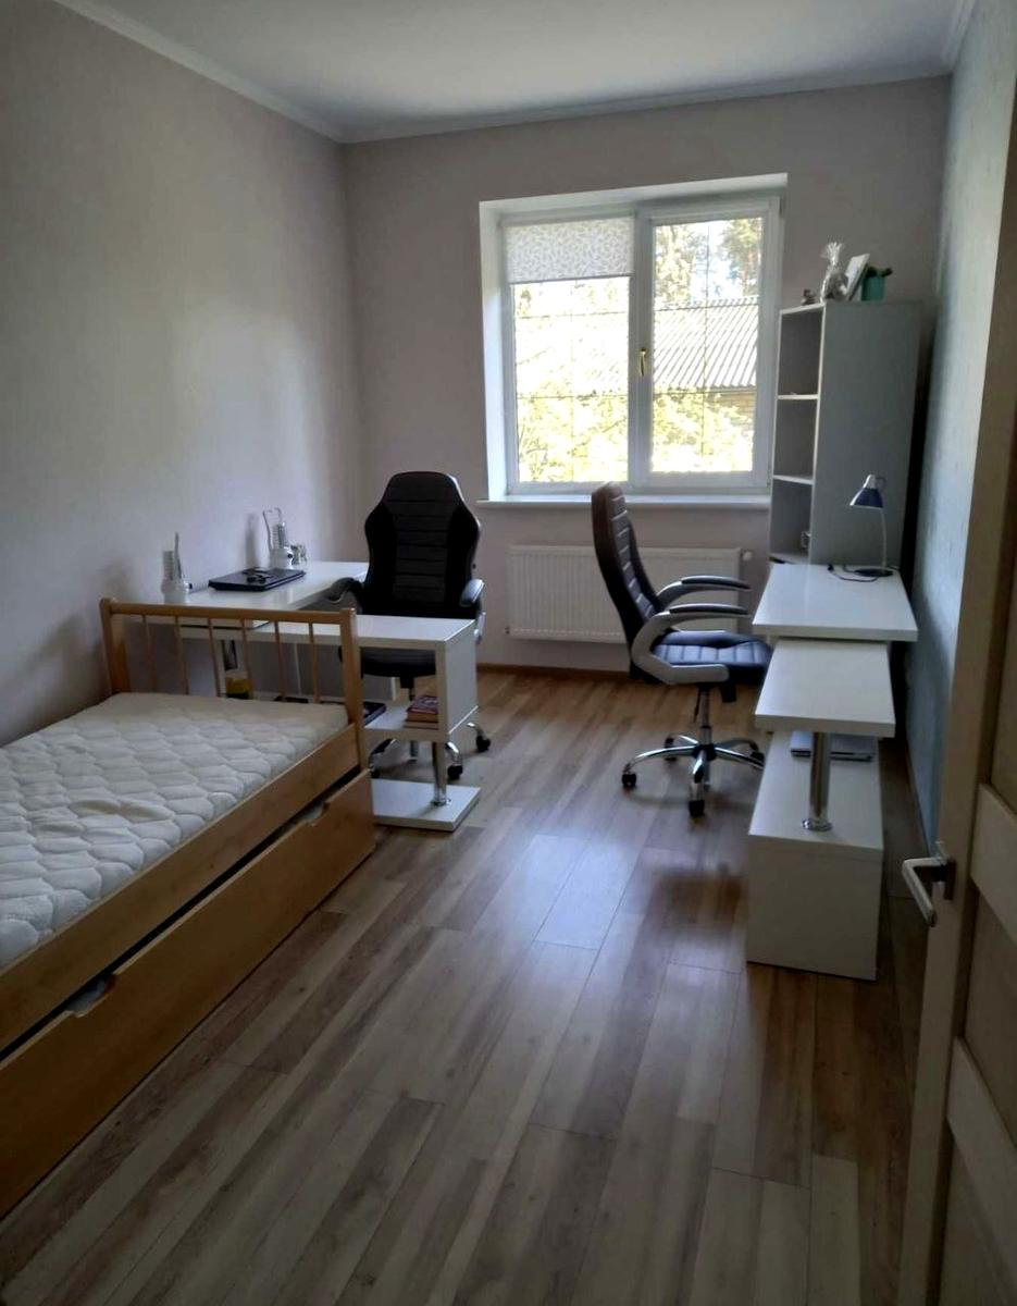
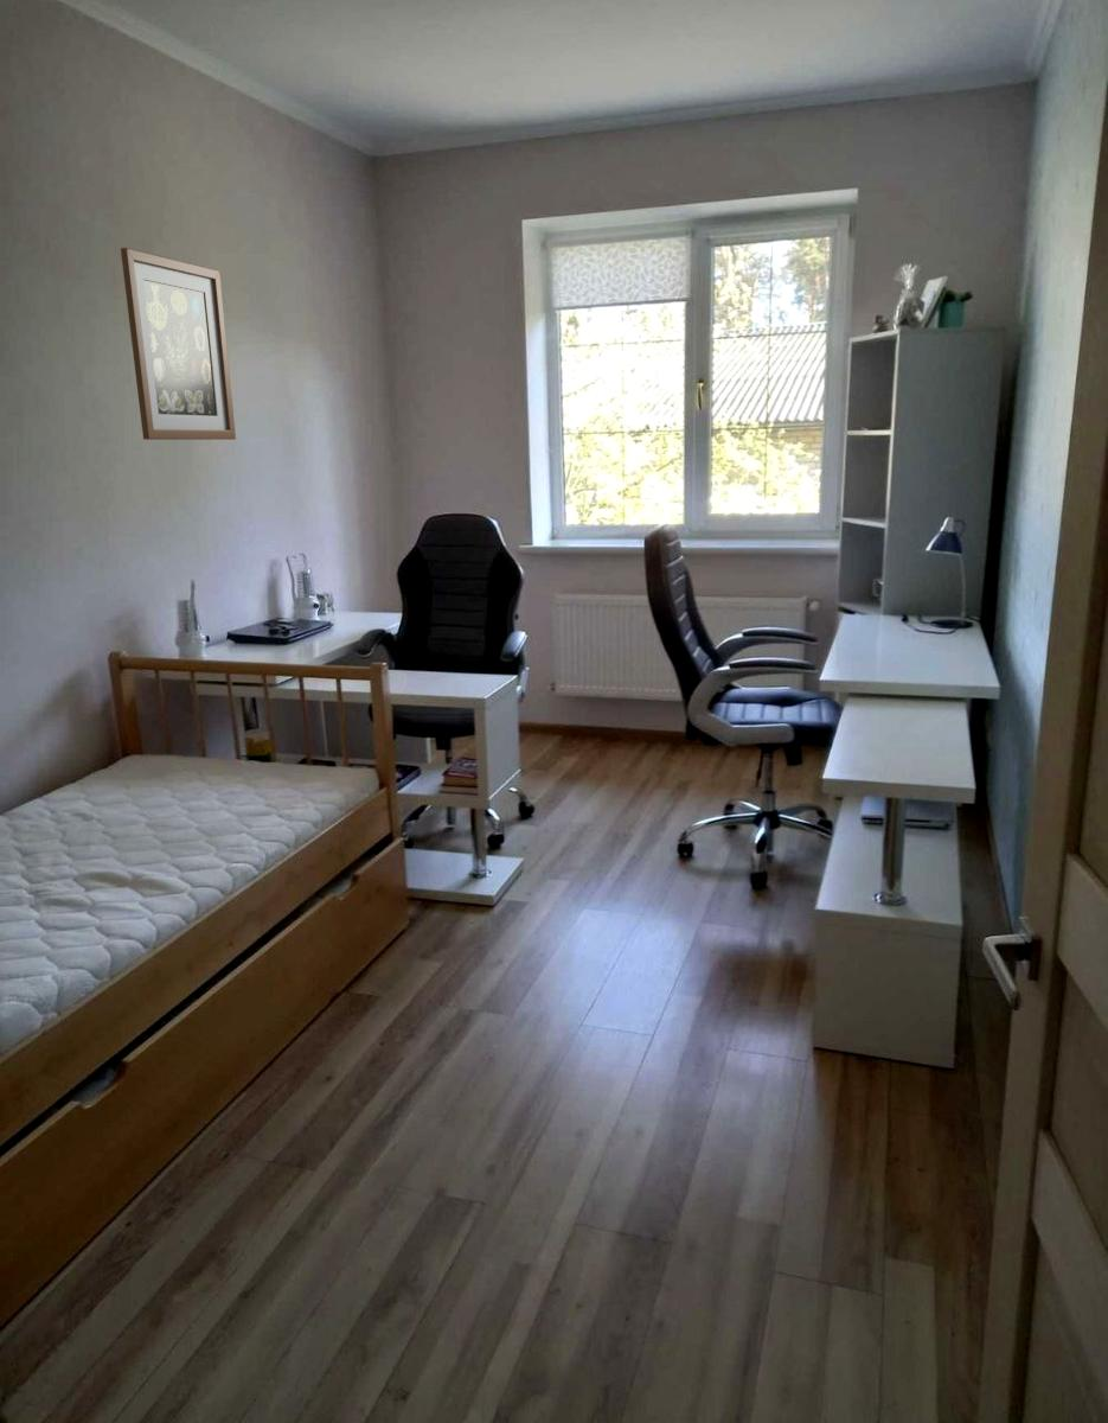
+ wall art (182, 351)
